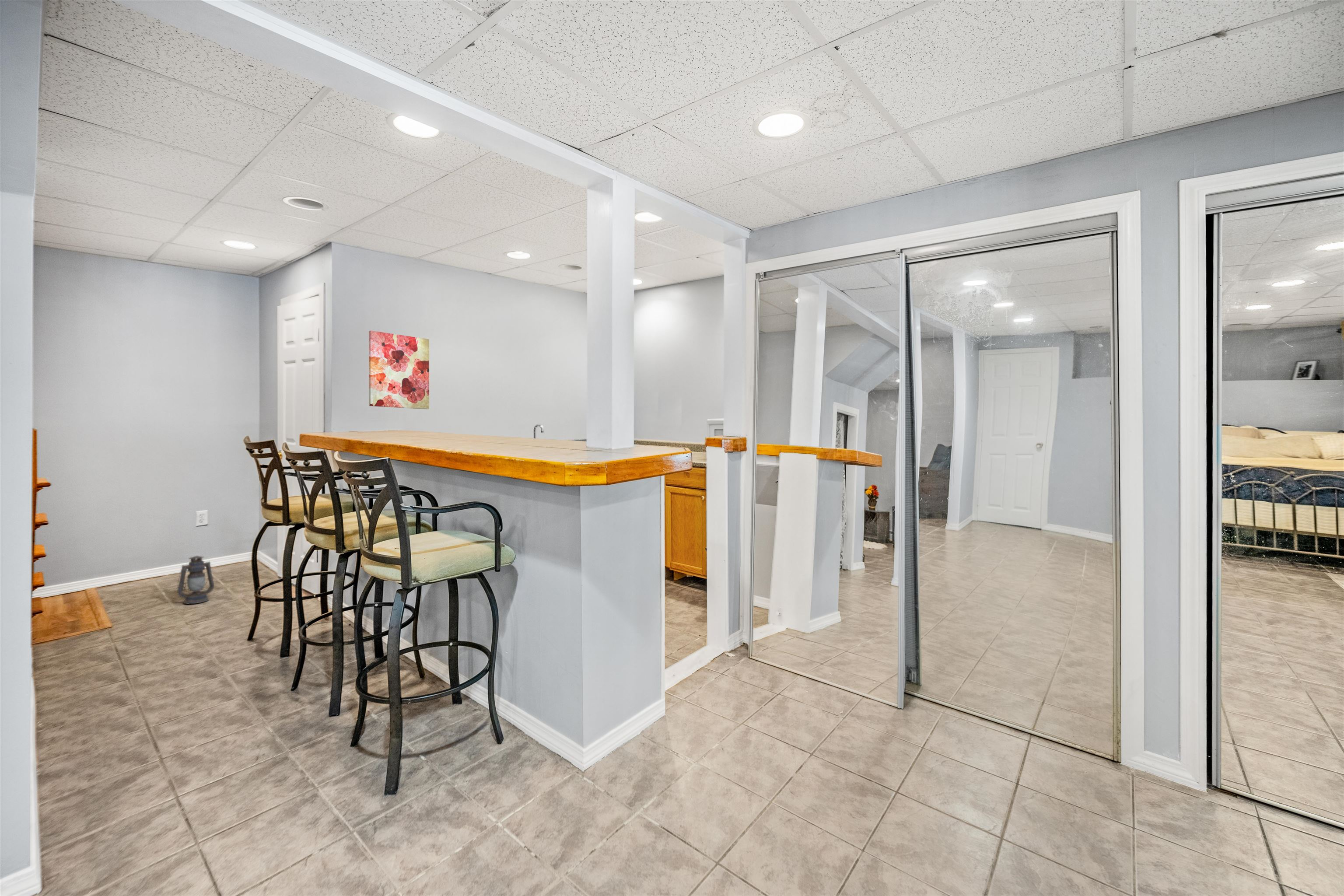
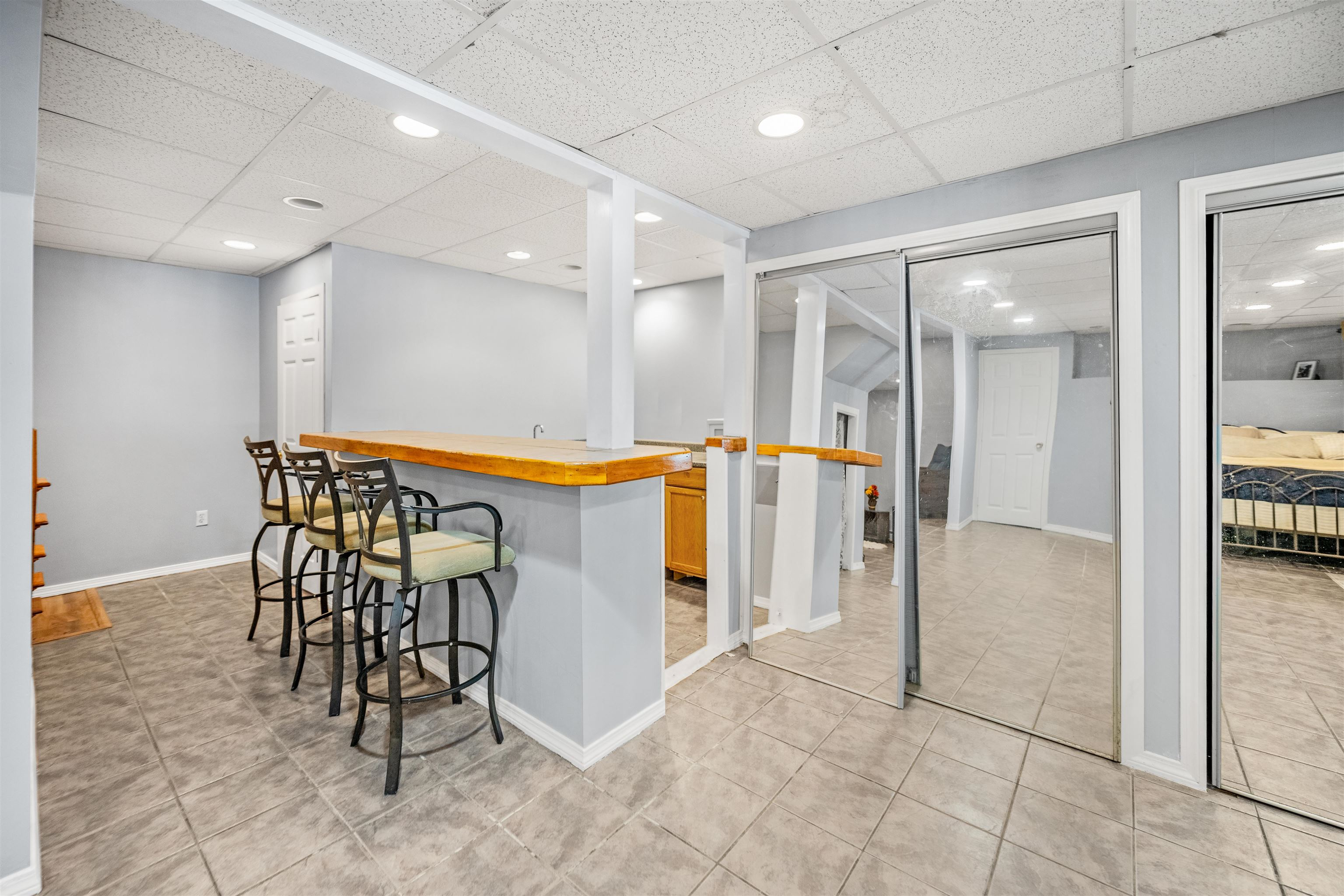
- wall art (400, 371)
- lantern (196, 578)
